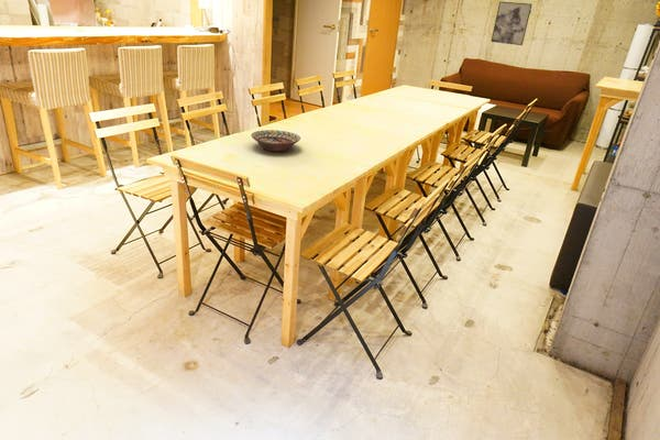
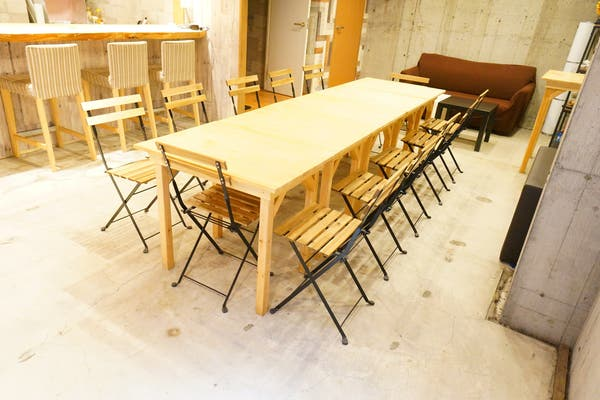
- decorative bowl (275, 142)
- wall art (510, 23)
